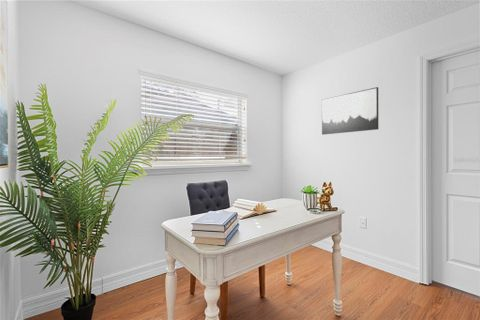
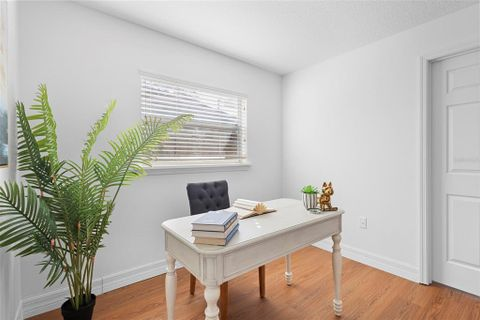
- wall art (347, 113)
